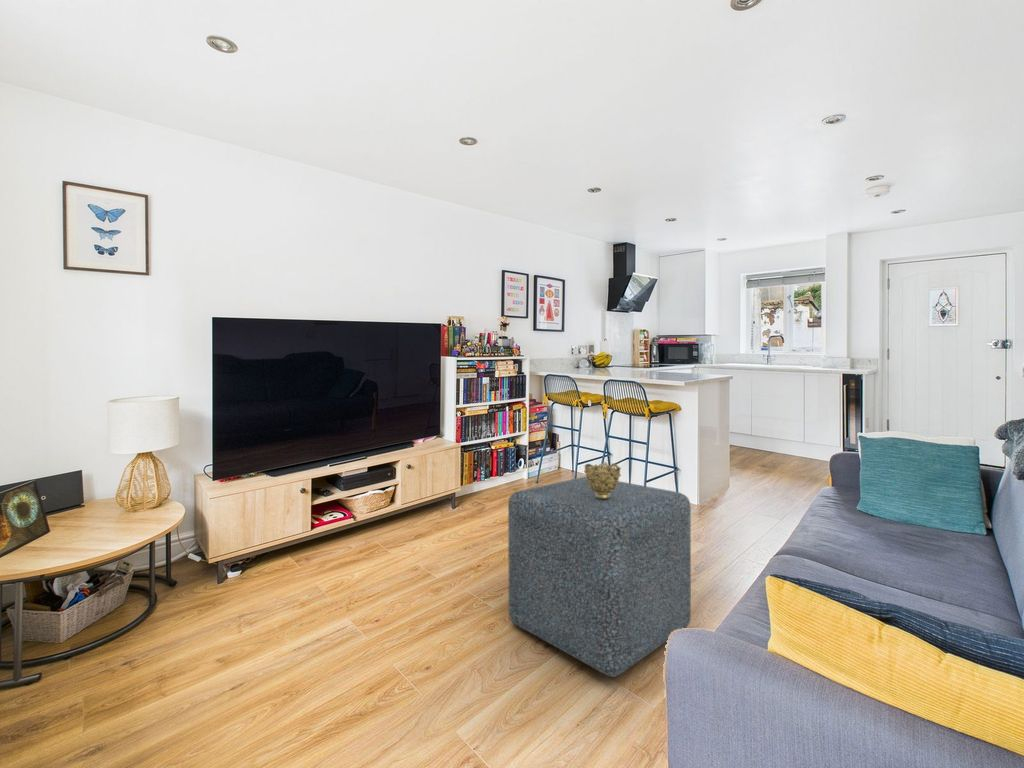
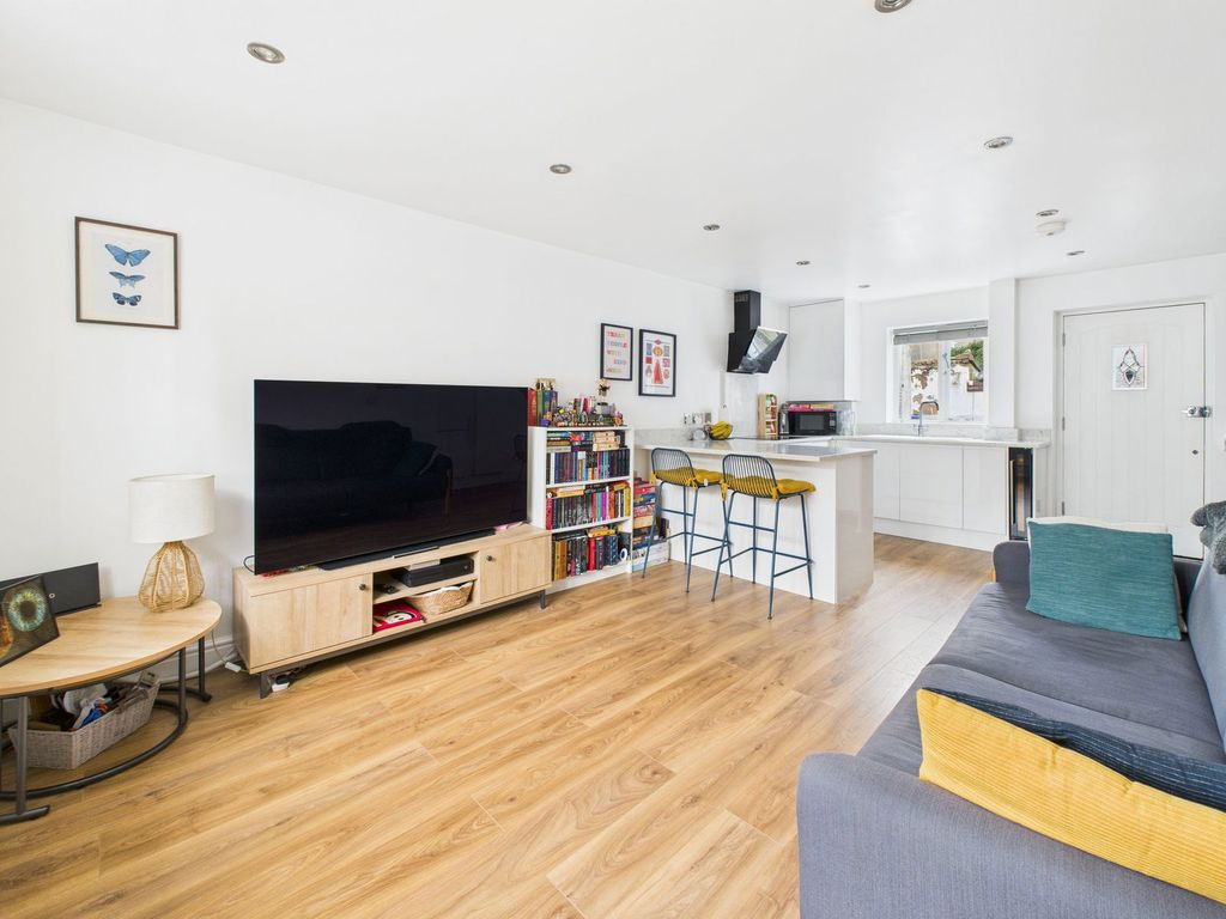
- ottoman (598, 559)
- decorative bowl (602, 481)
